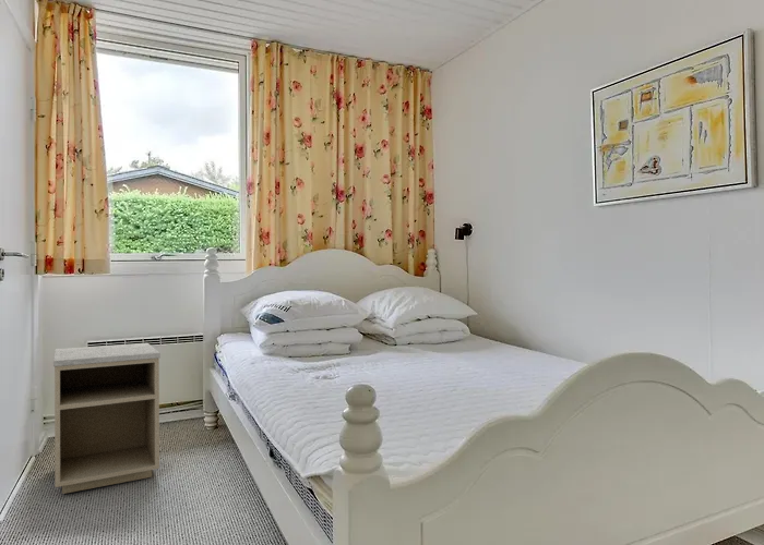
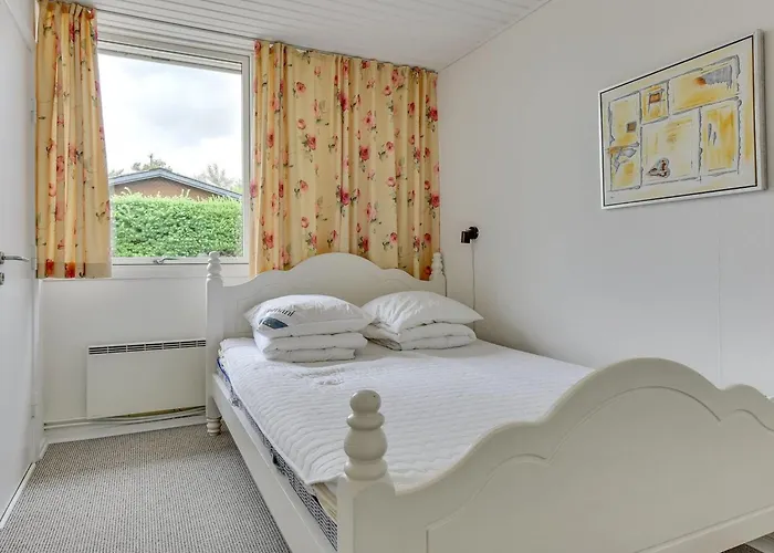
- nightstand (106, 412)
